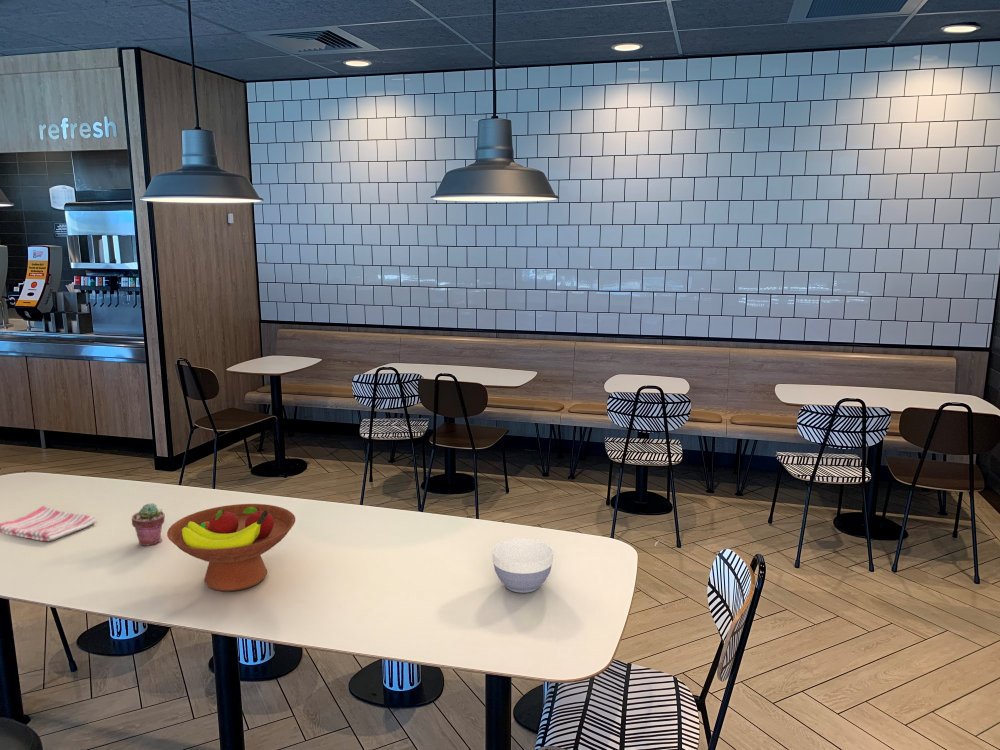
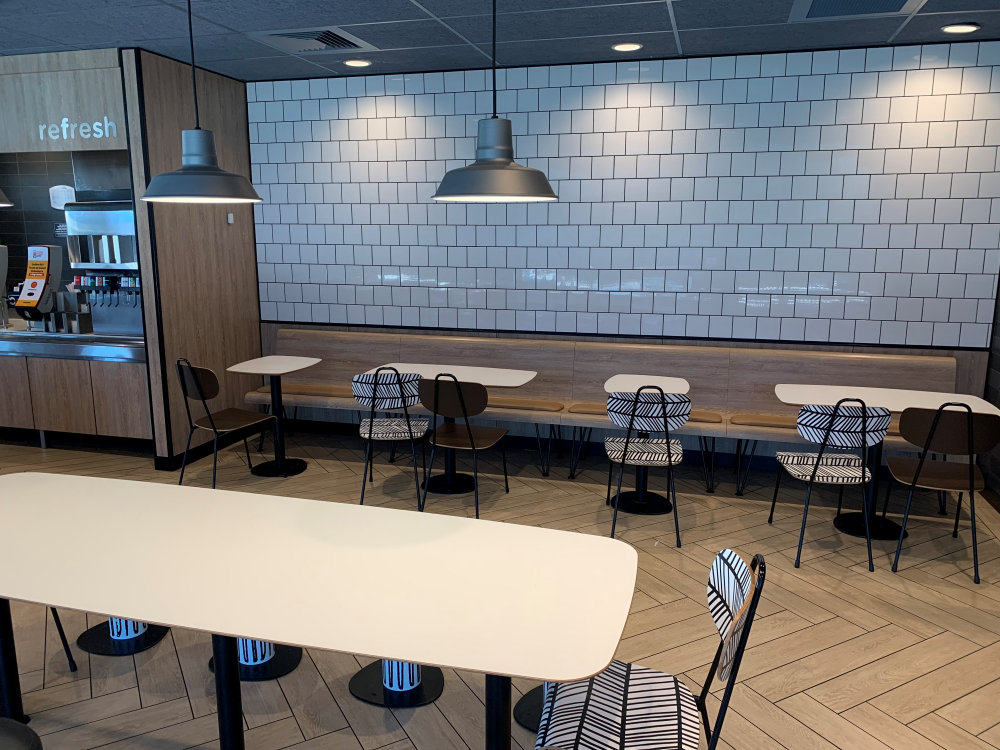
- potted succulent (148, 523)
- fruit bowl (234, 541)
- dish towel (46, 523)
- bowl (522, 567)
